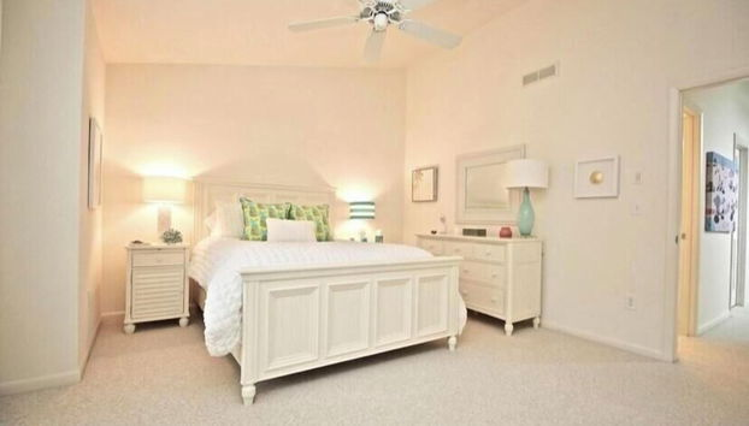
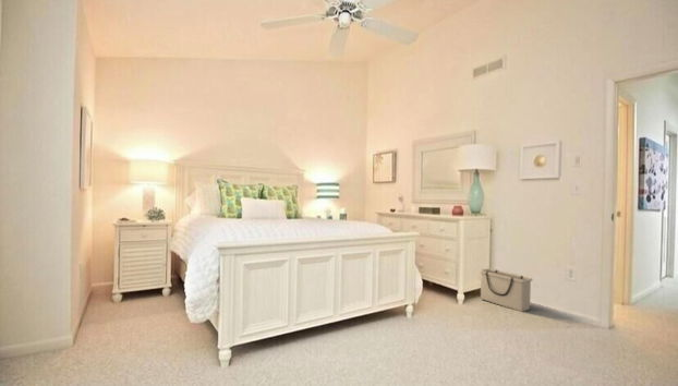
+ storage bin (504, 288)
